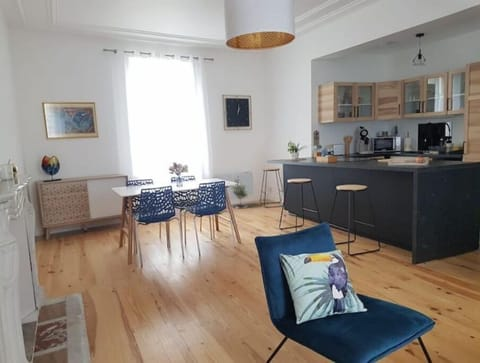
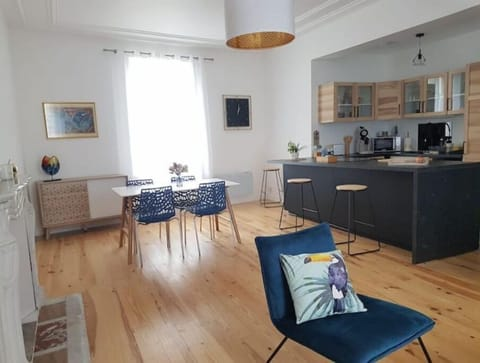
- potted tree (240, 191)
